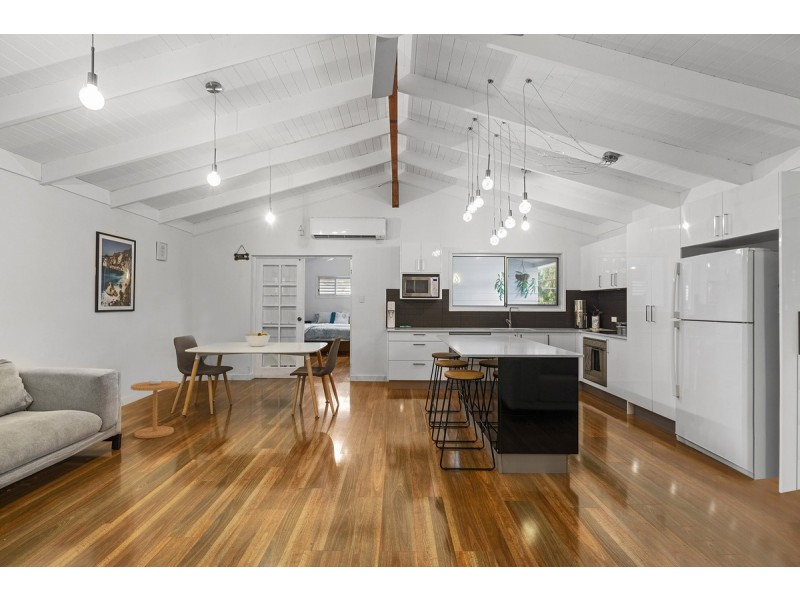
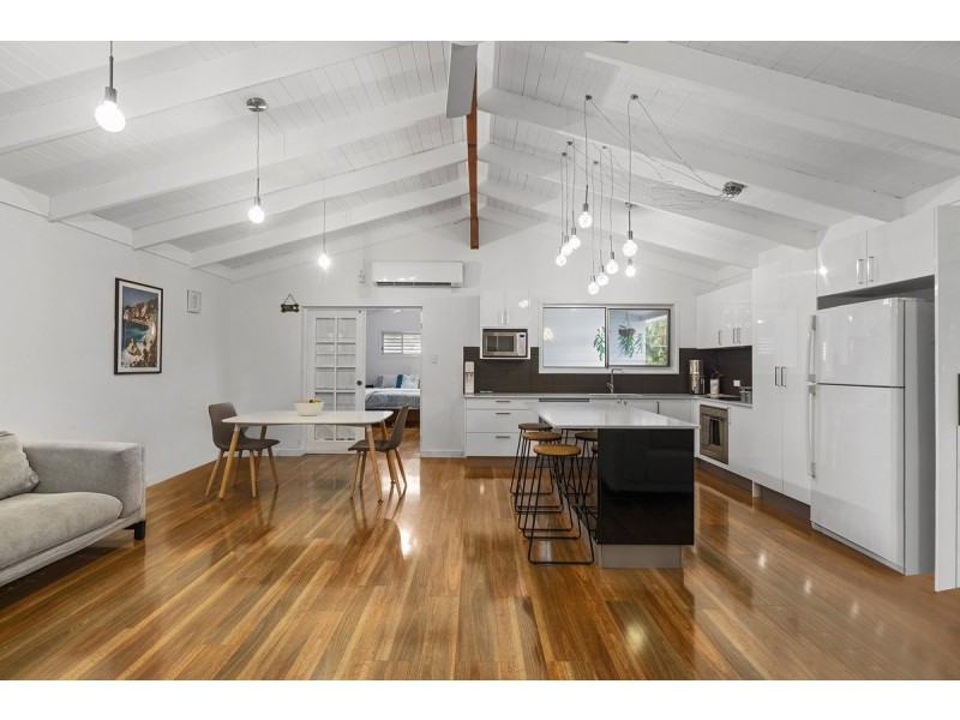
- side table (154, 406)
